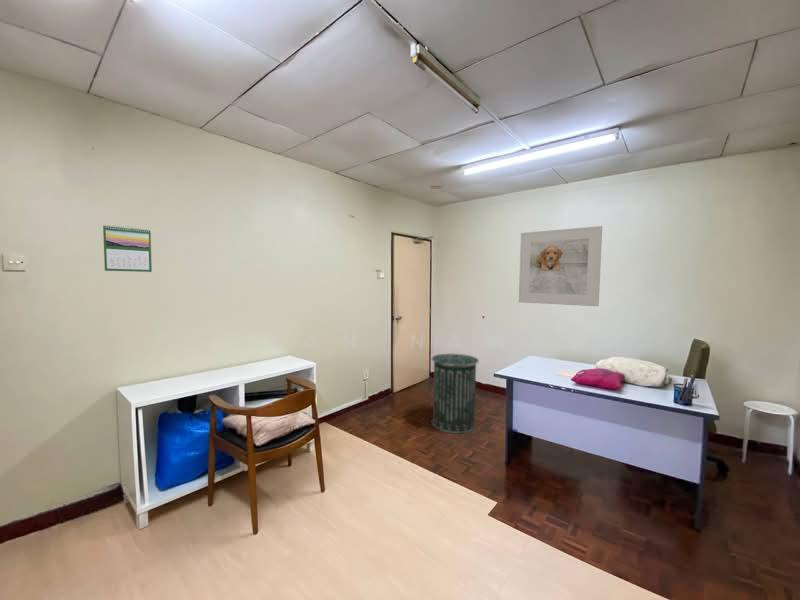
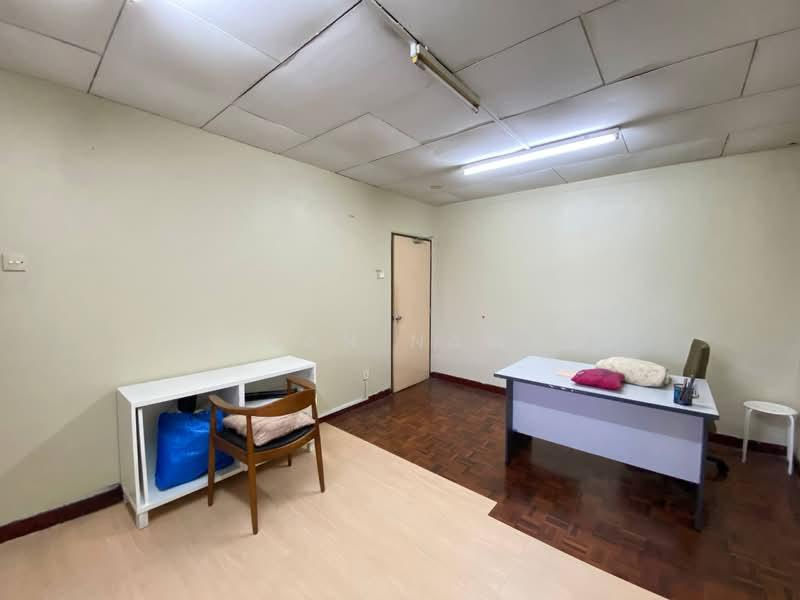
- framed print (557, 267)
- calendar (128, 248)
- trash can (454, 388)
